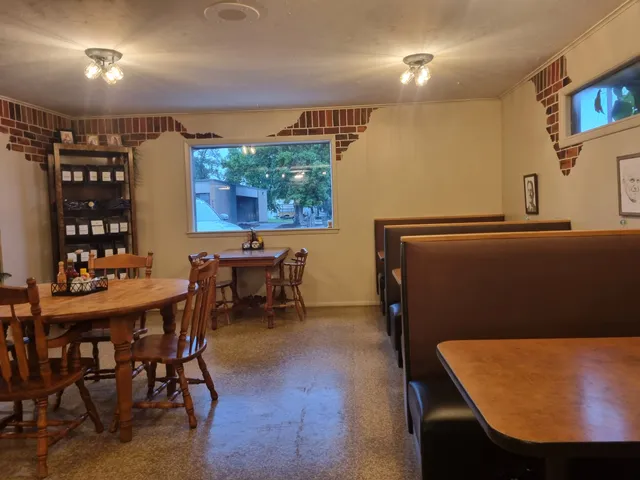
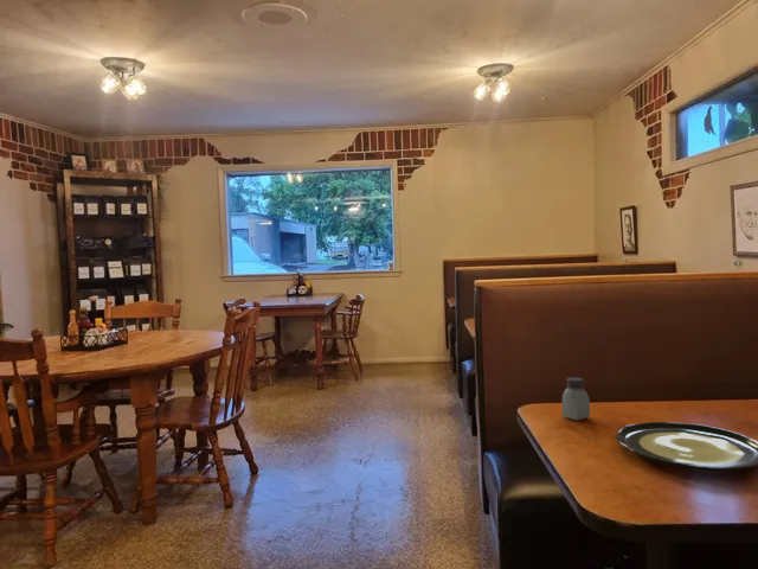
+ saltshaker (576, 397)
+ plate (688, 447)
